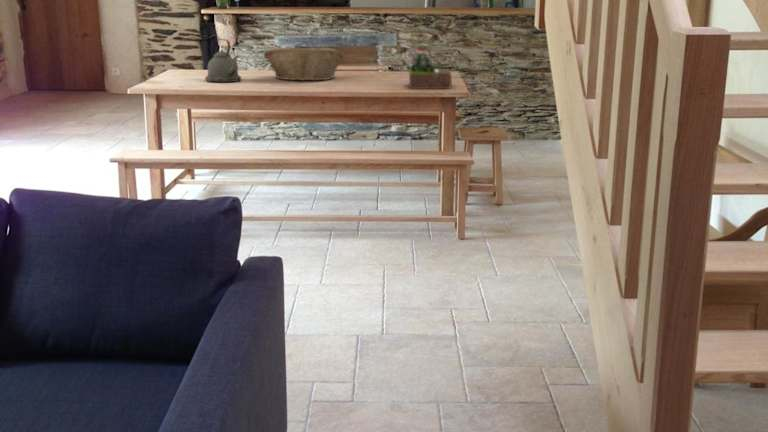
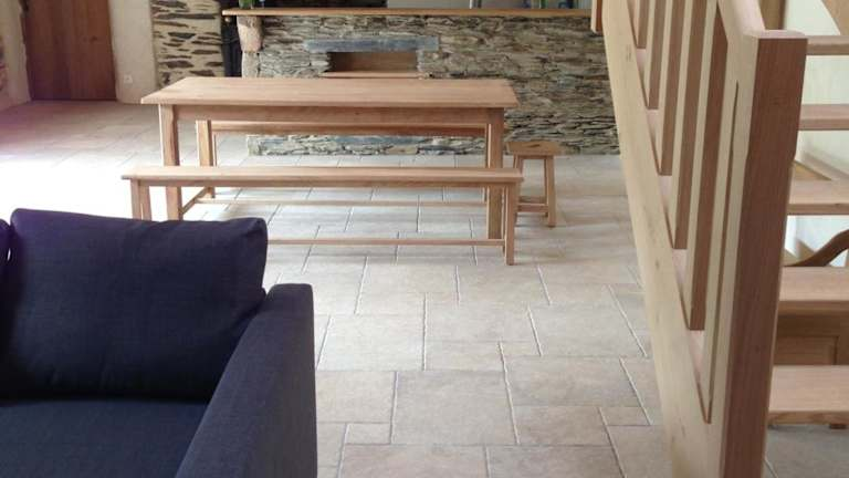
- kettle (224, 60)
- succulent plant (430, 67)
- fruit basket (304, 62)
